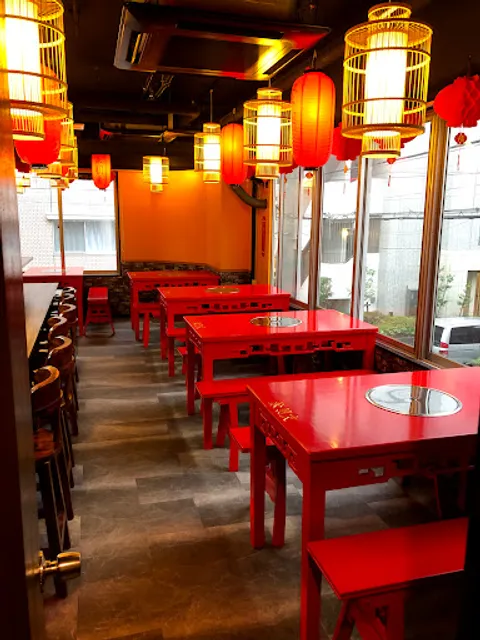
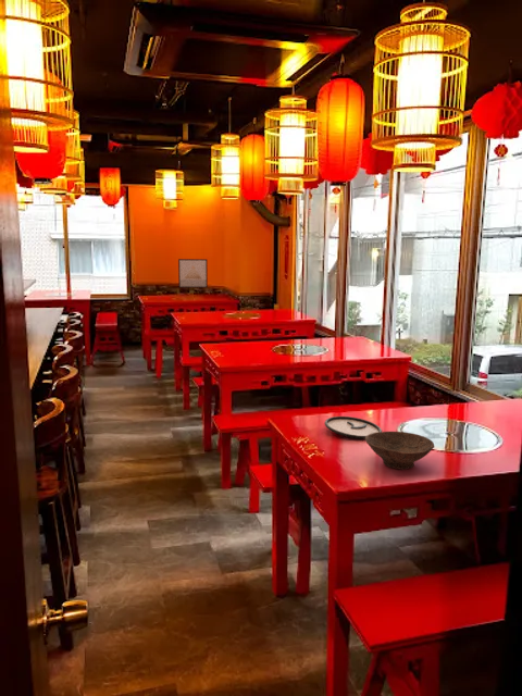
+ bowl (399, 451)
+ plate (352, 426)
+ wall art (192, 273)
